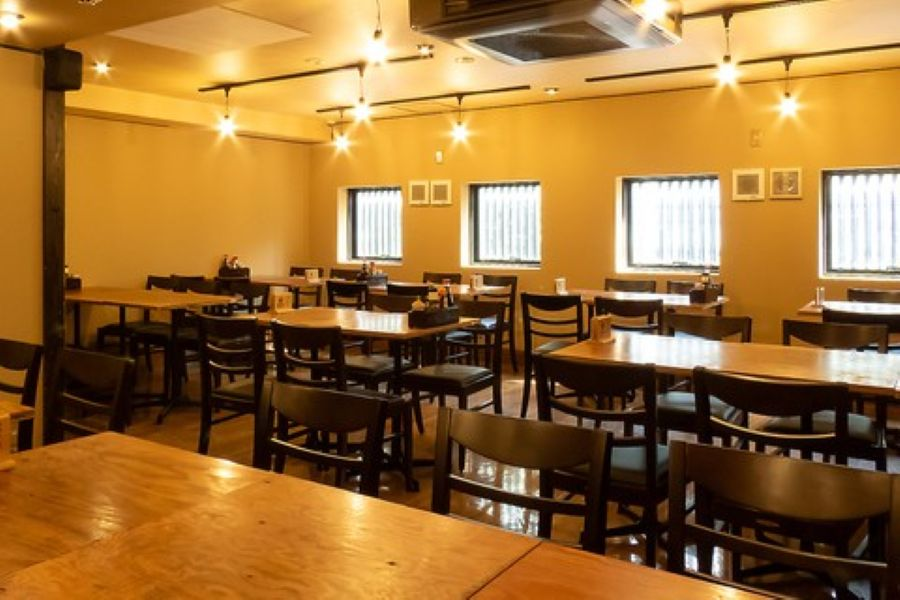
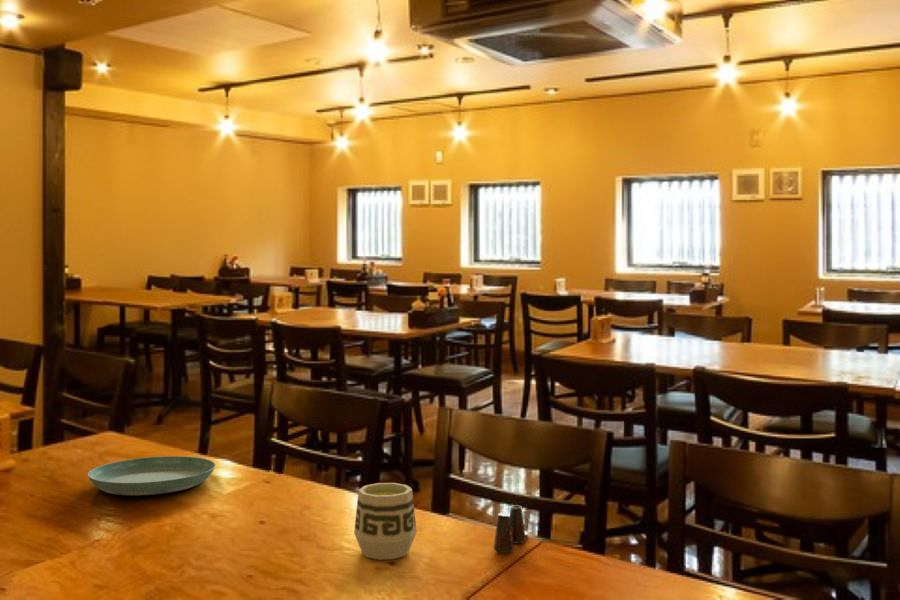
+ saucer (153, 475)
+ cup (385, 520)
+ salt shaker (512, 525)
